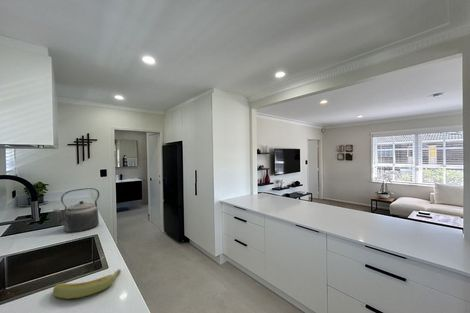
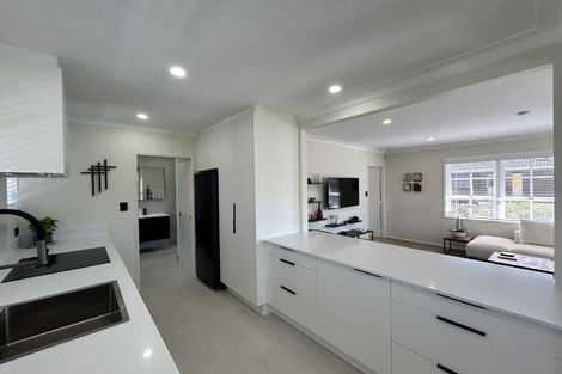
- kettle (78, 208)
- banana (93, 280)
